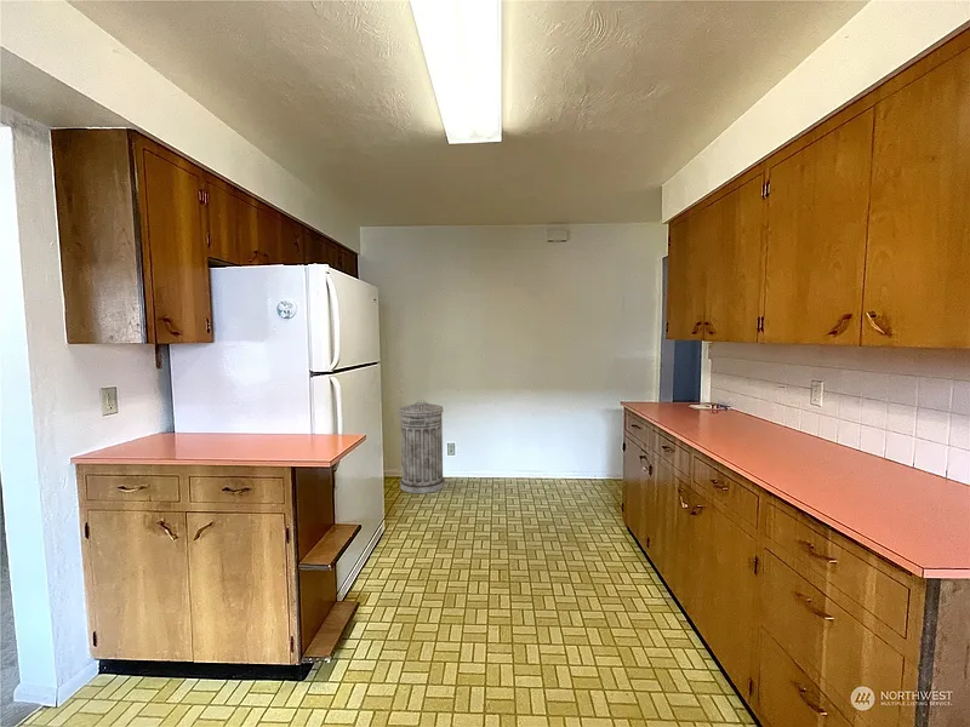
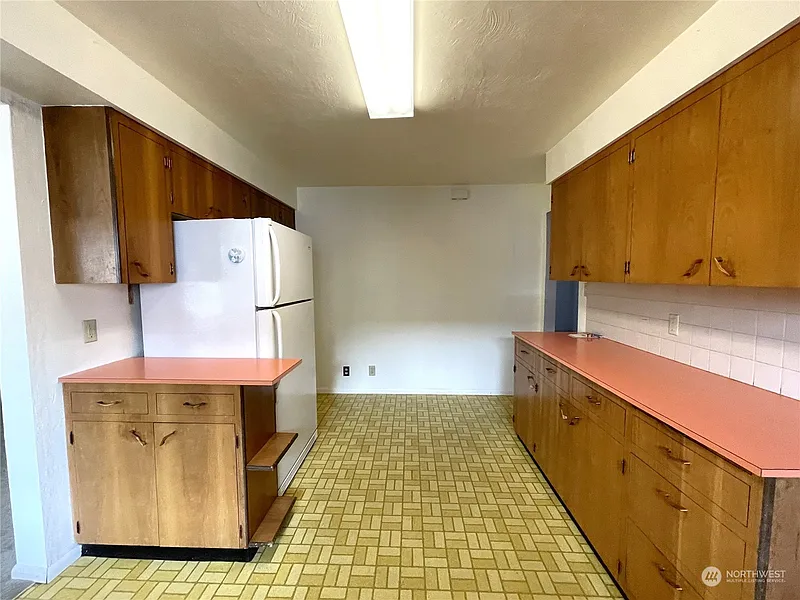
- trash can (421, 442)
